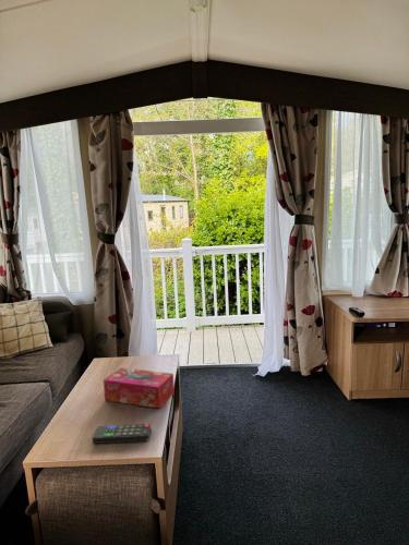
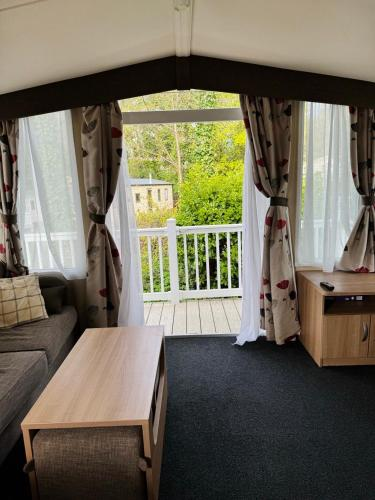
- tissue box (139, 386)
- remote control (122, 433)
